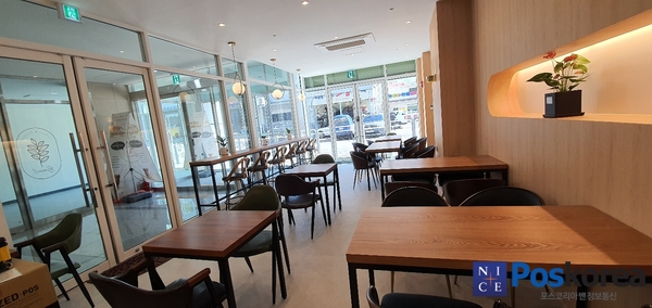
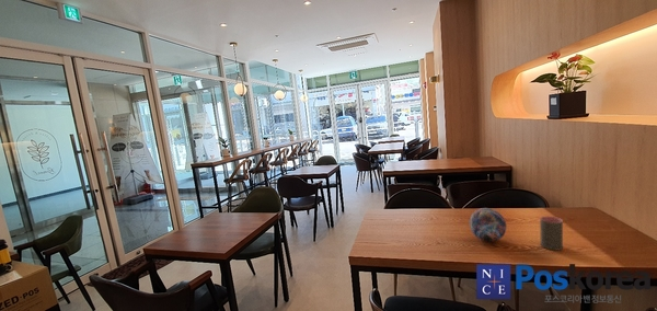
+ cup (551, 232)
+ decorative orb (487, 224)
